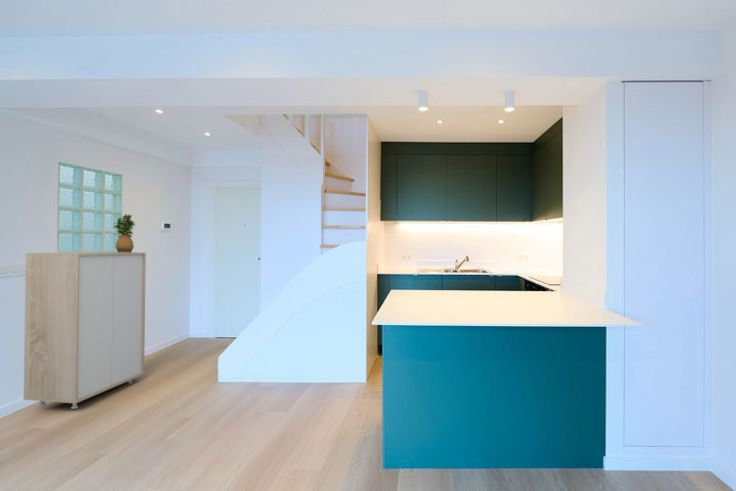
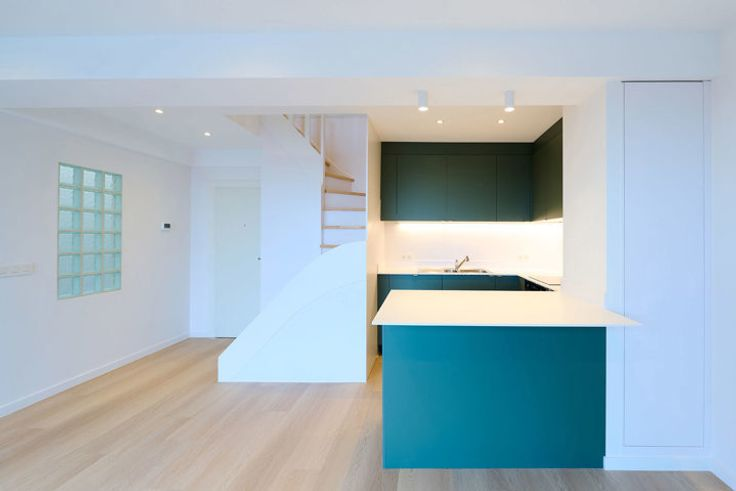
- potted plant (125, 233)
- storage cabinet (89, 323)
